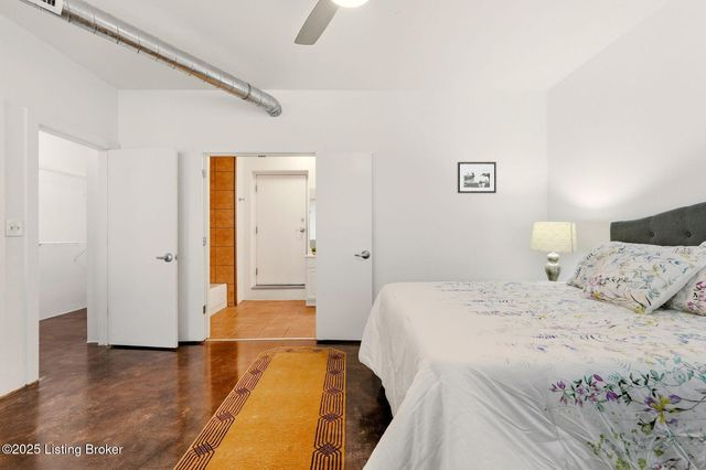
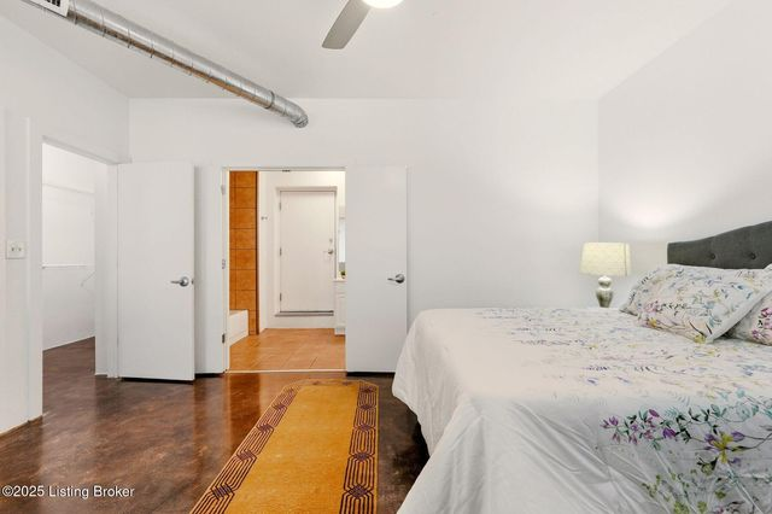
- picture frame (477, 178)
